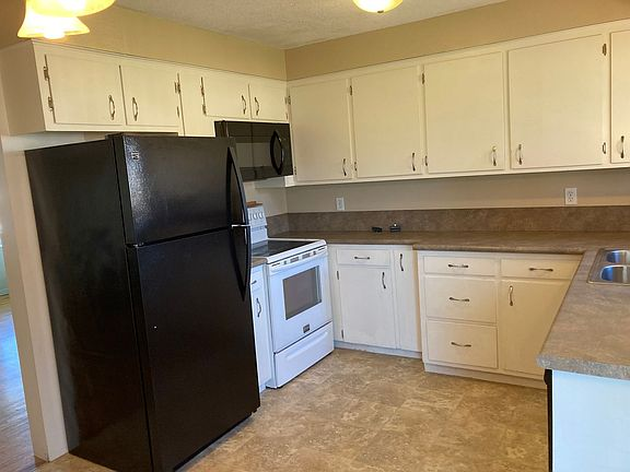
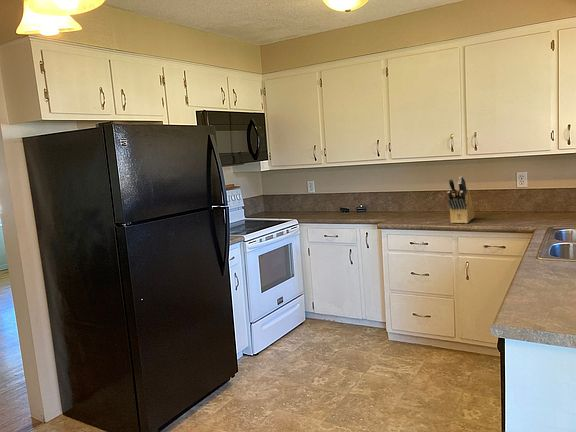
+ knife block (460, 198)
